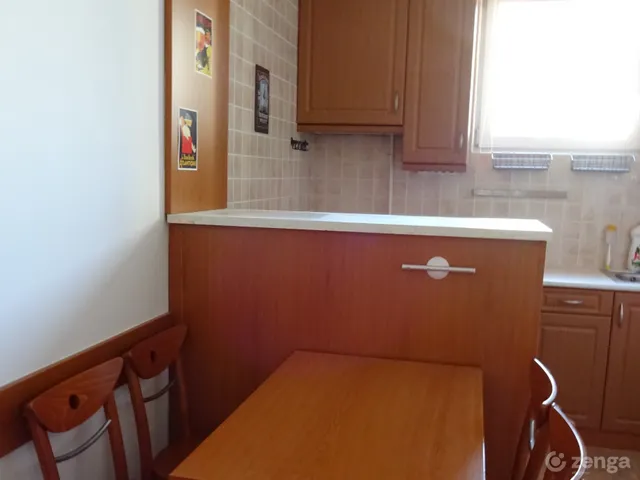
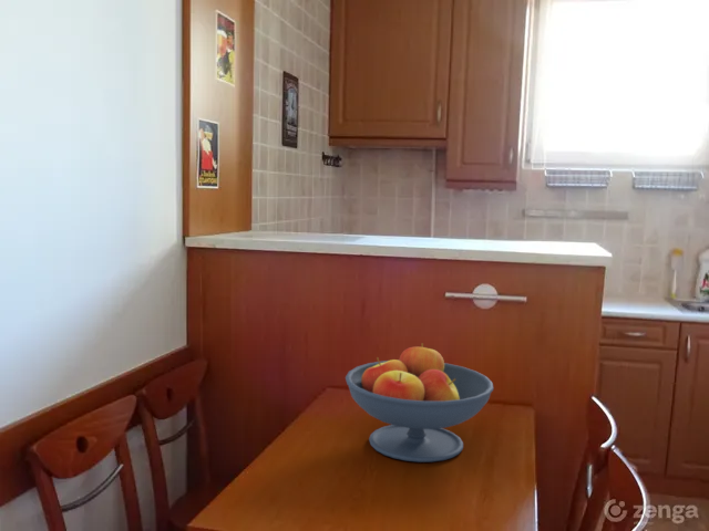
+ fruit bowl (418, 399)
